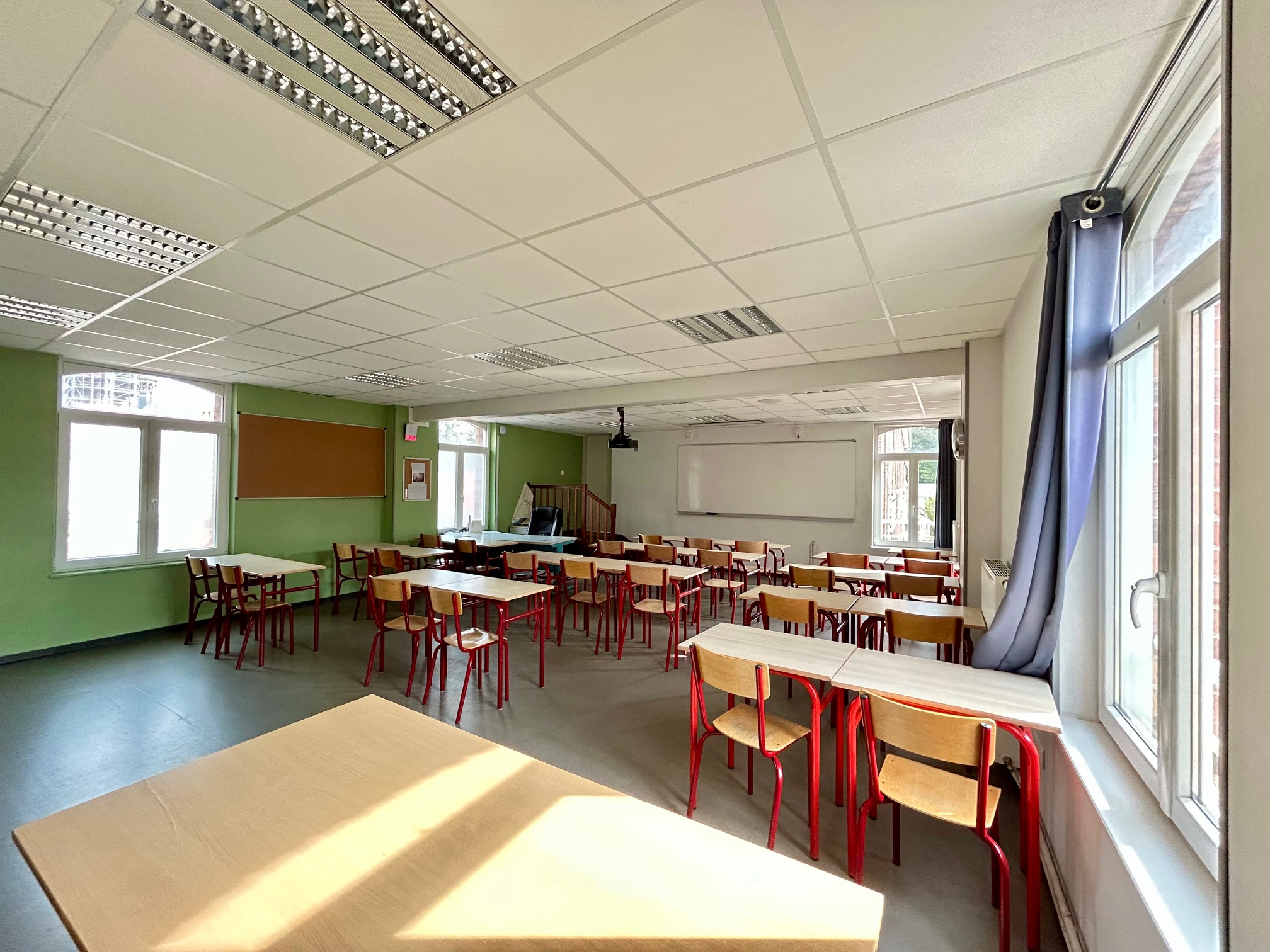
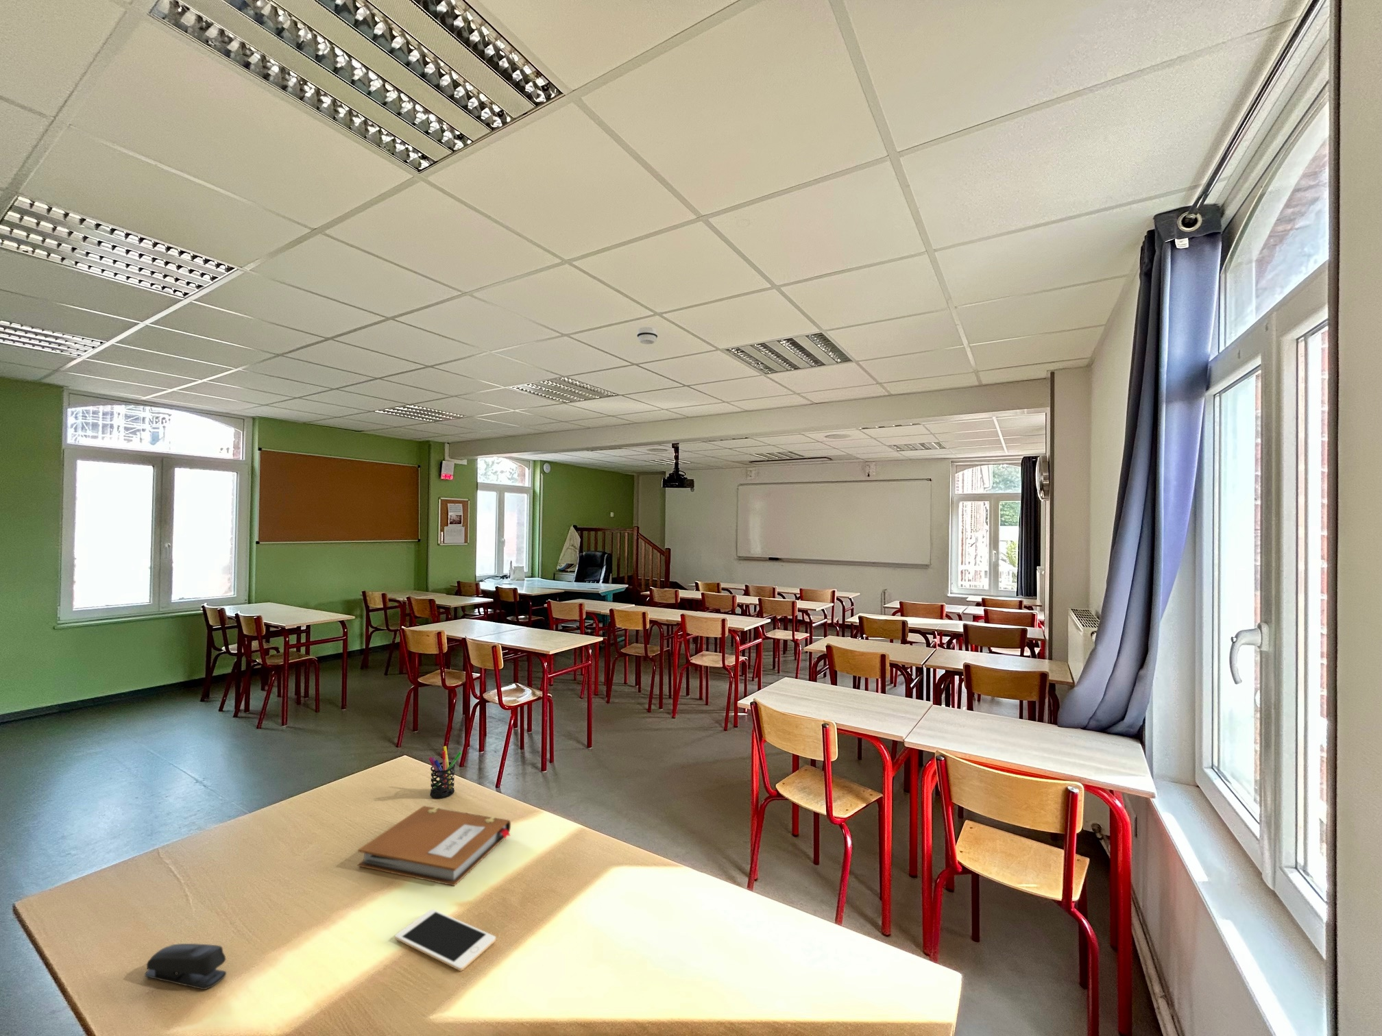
+ notebook (441, 841)
+ cell phone (445, 937)
+ pen holder (445, 769)
+ stapler (186, 960)
+ smoke detector (647, 336)
